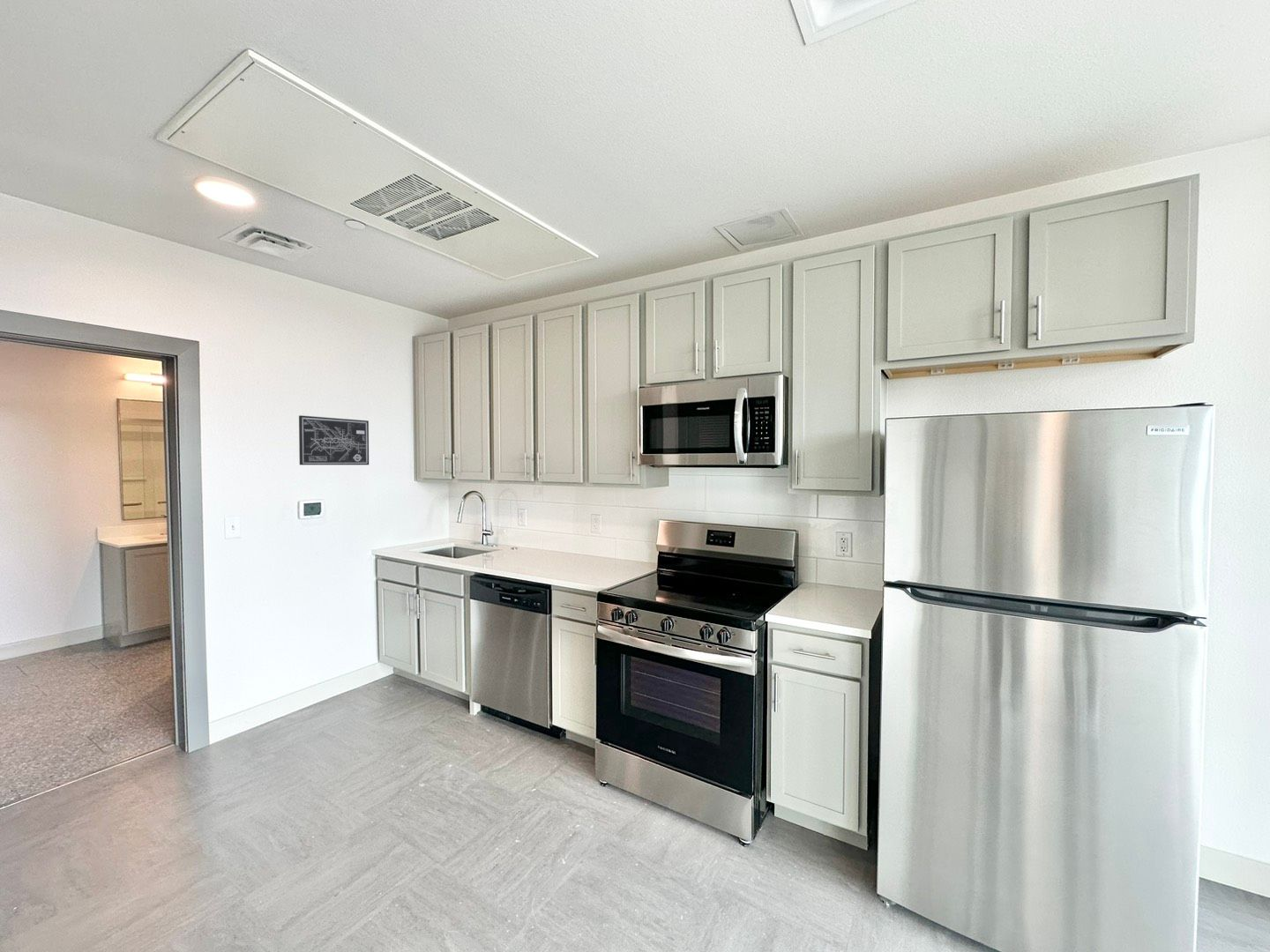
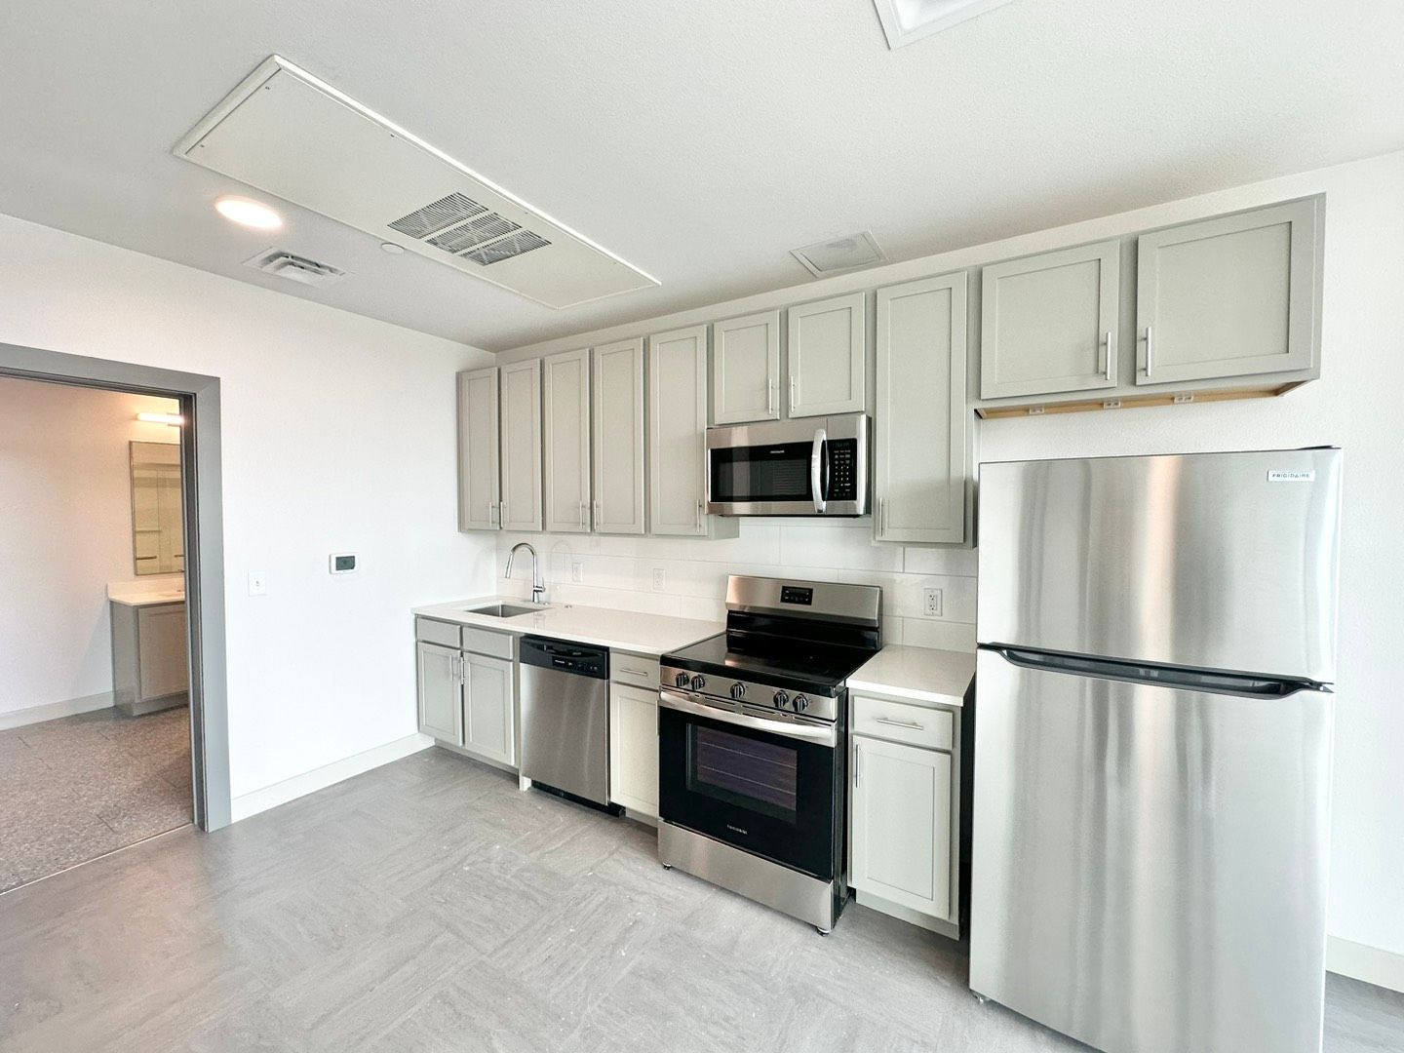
- wall art (335, 442)
